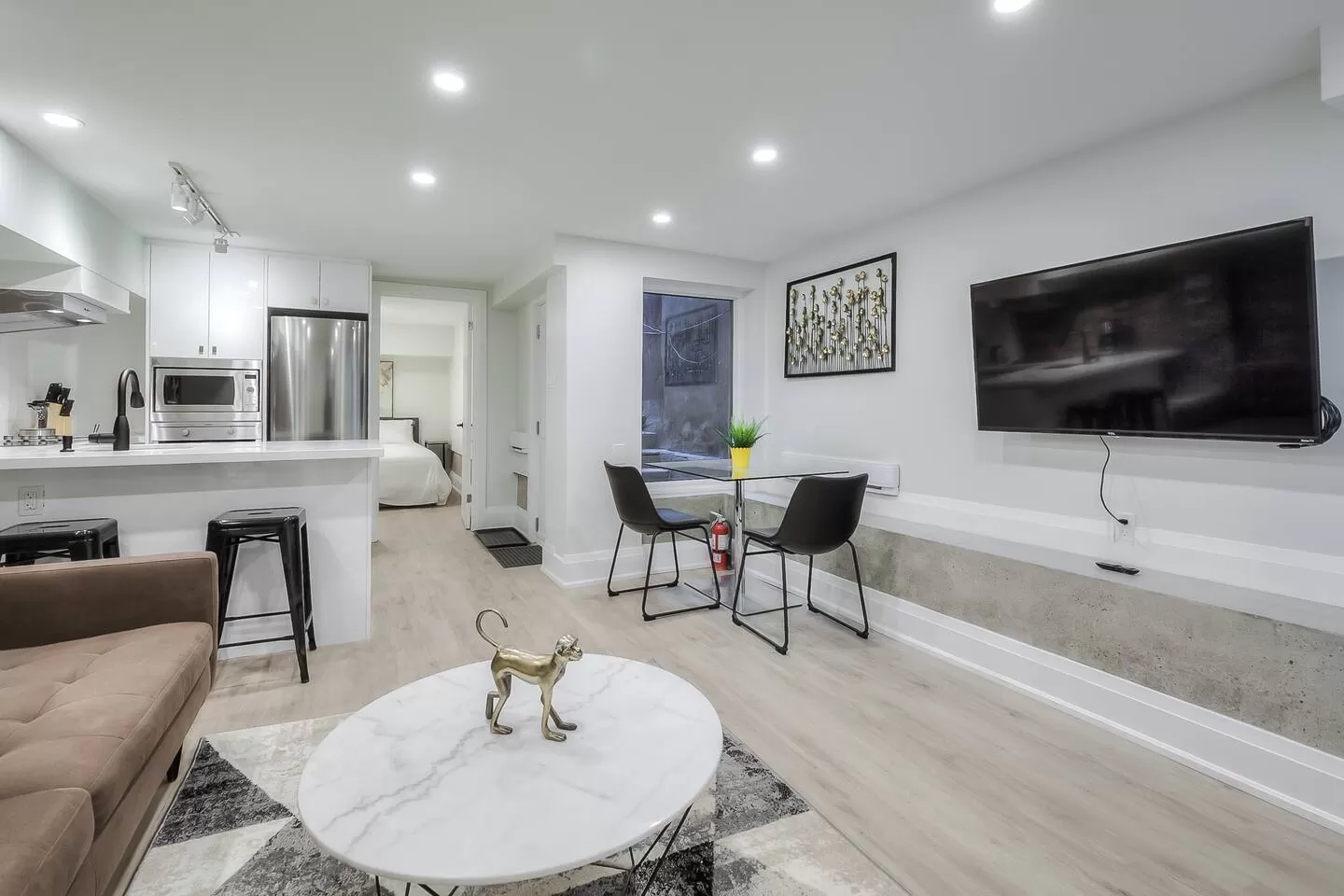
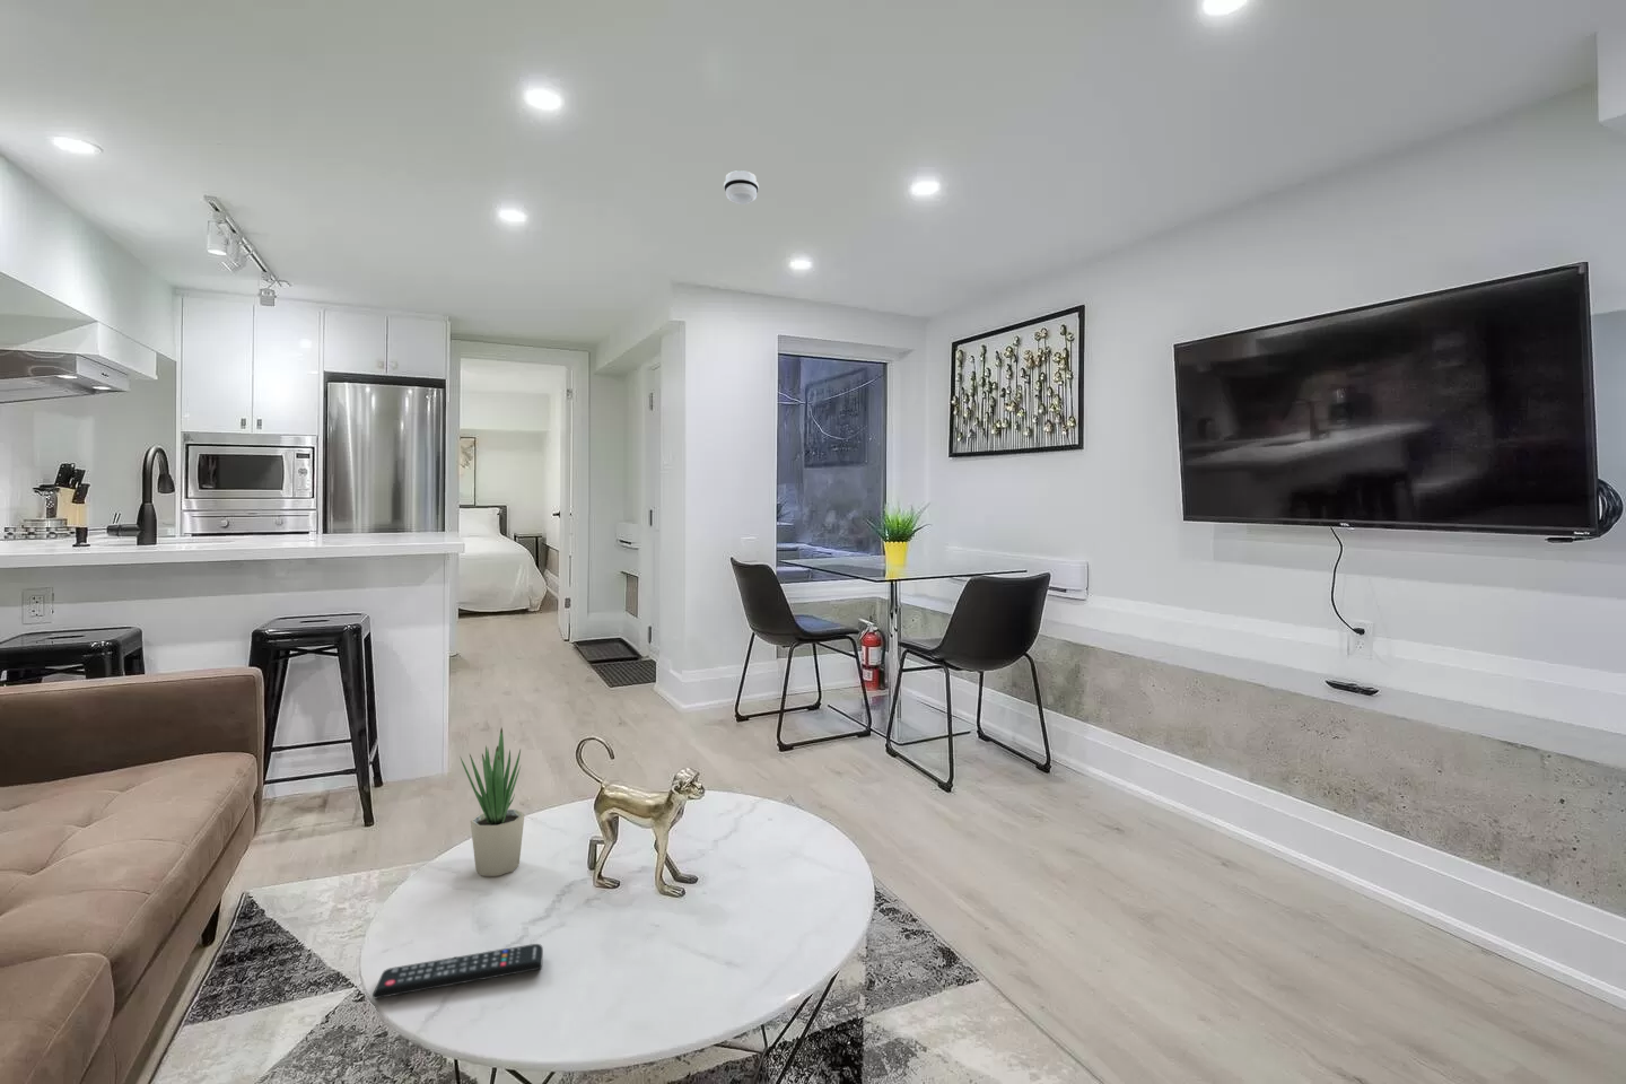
+ smoke detector (740, 188)
+ remote control (462, 971)
+ potted plant (492, 797)
